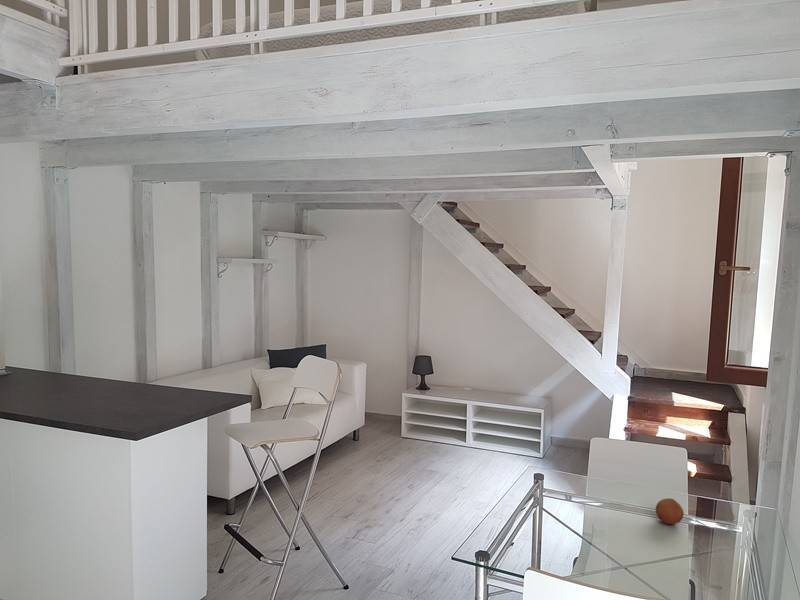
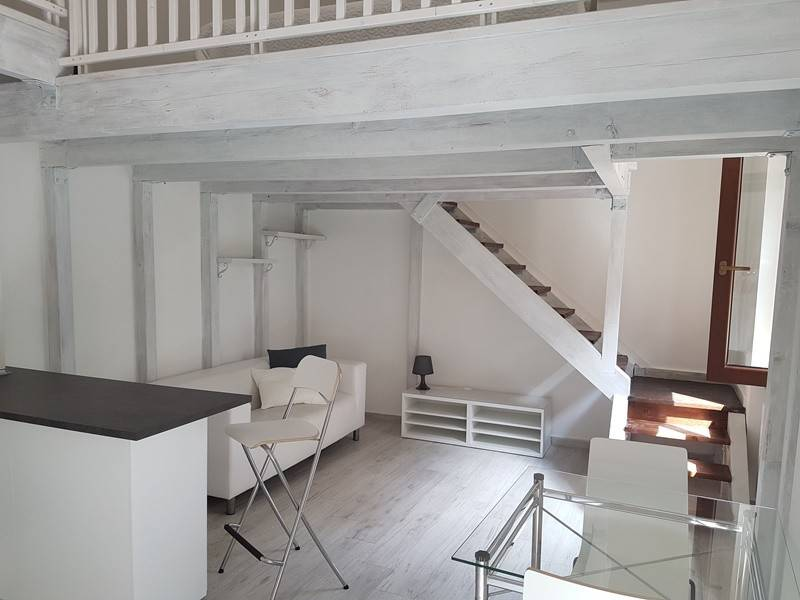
- fruit (669, 510)
